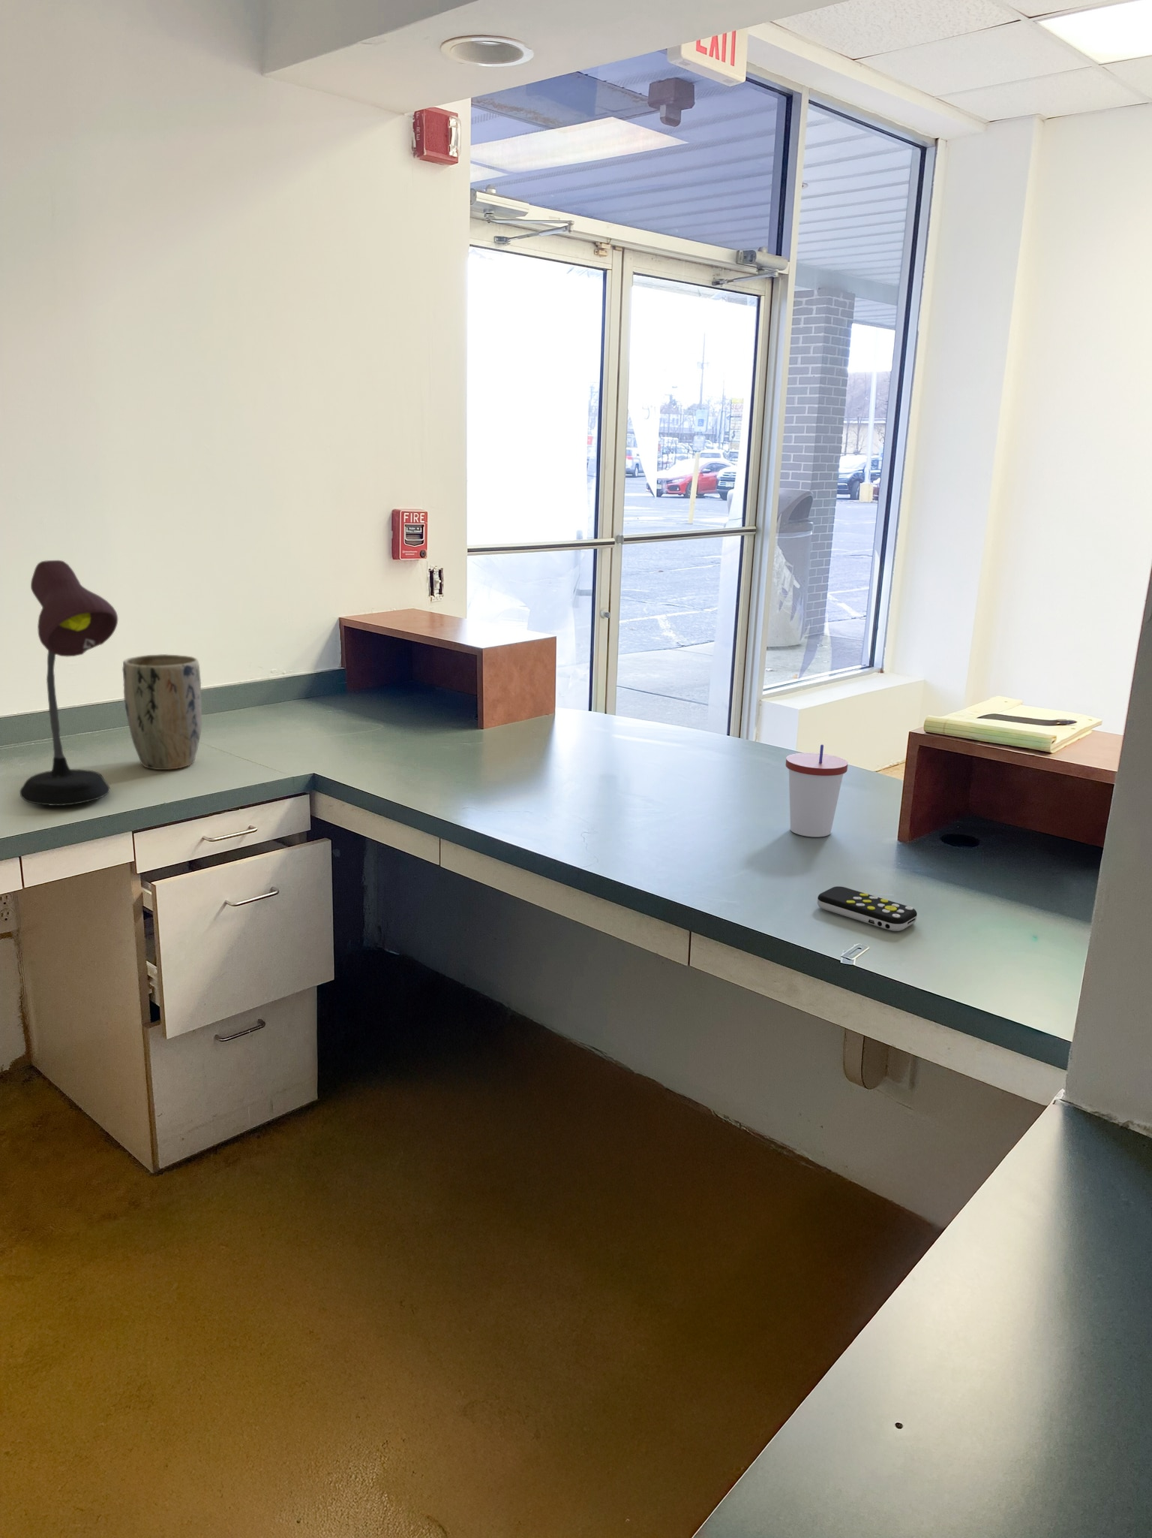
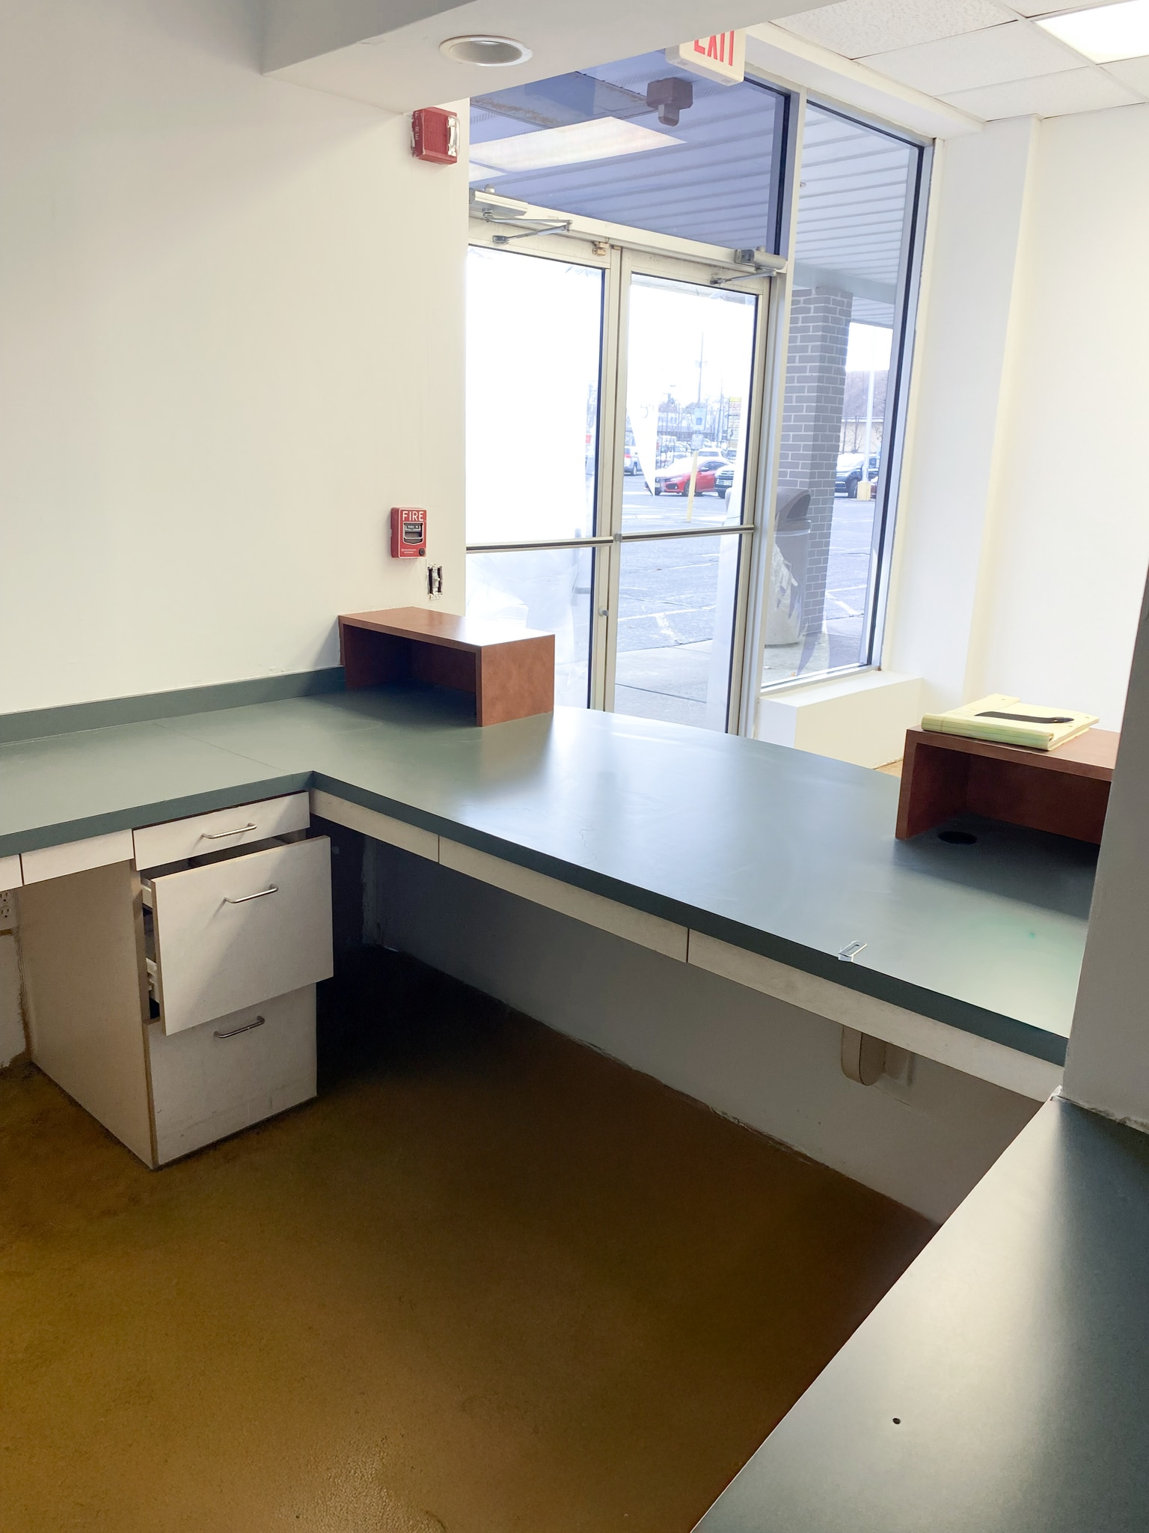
- cup (813, 786)
- remote control (866, 907)
- plant pot (163, 712)
- desk lamp (54, 687)
